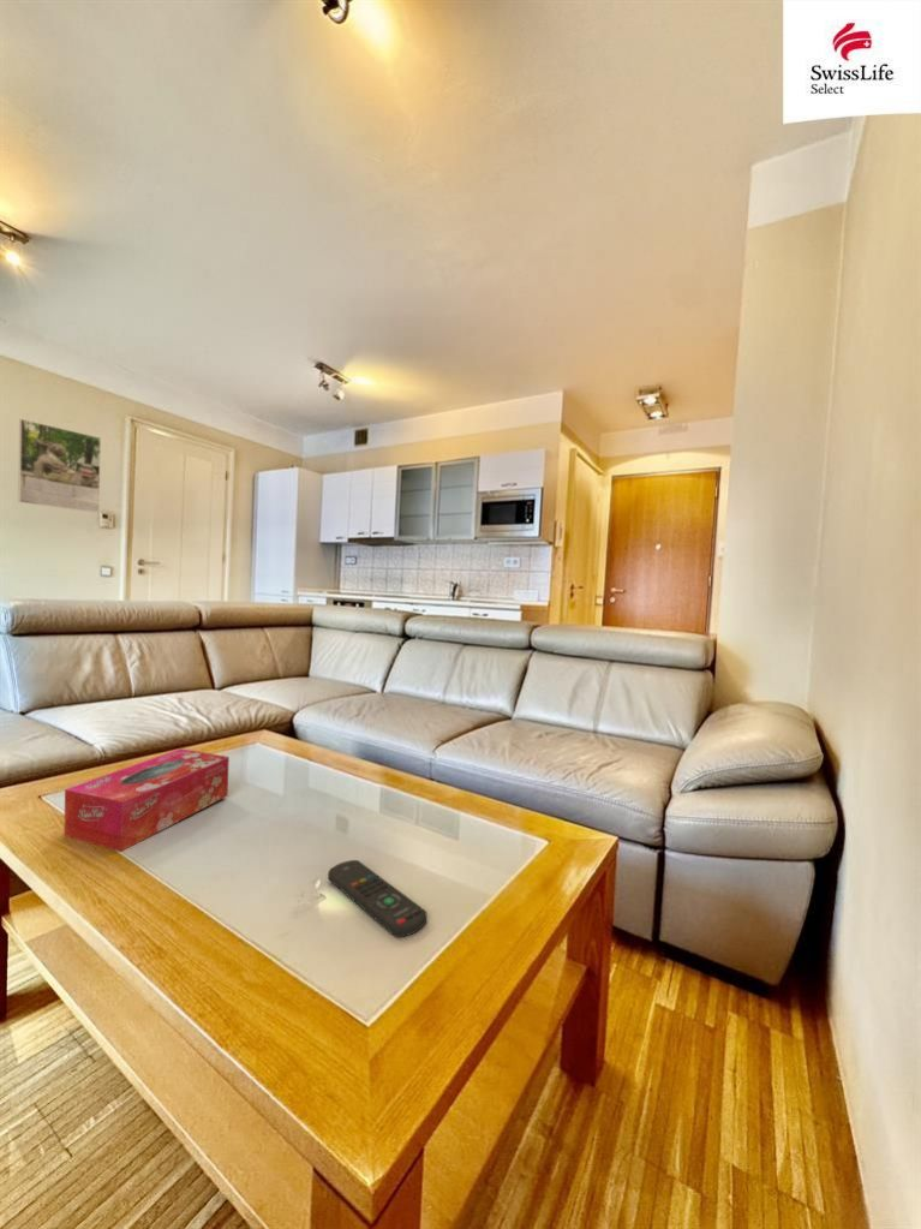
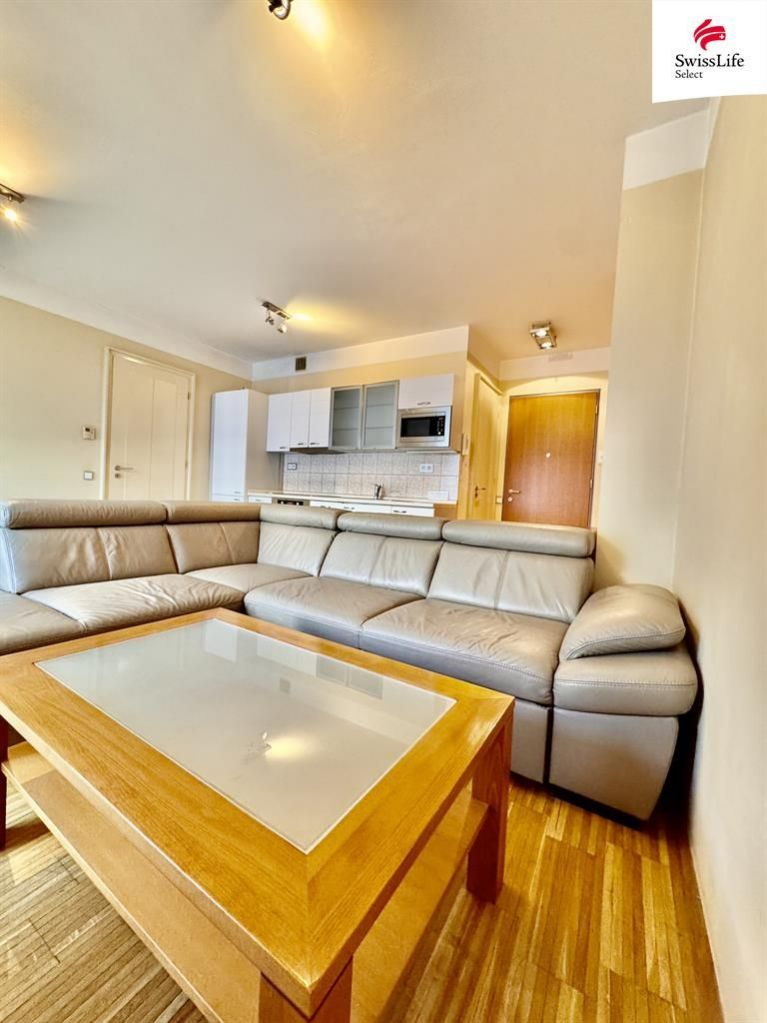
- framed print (61, 469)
- remote control (375, 894)
- tissue box (155, 793)
